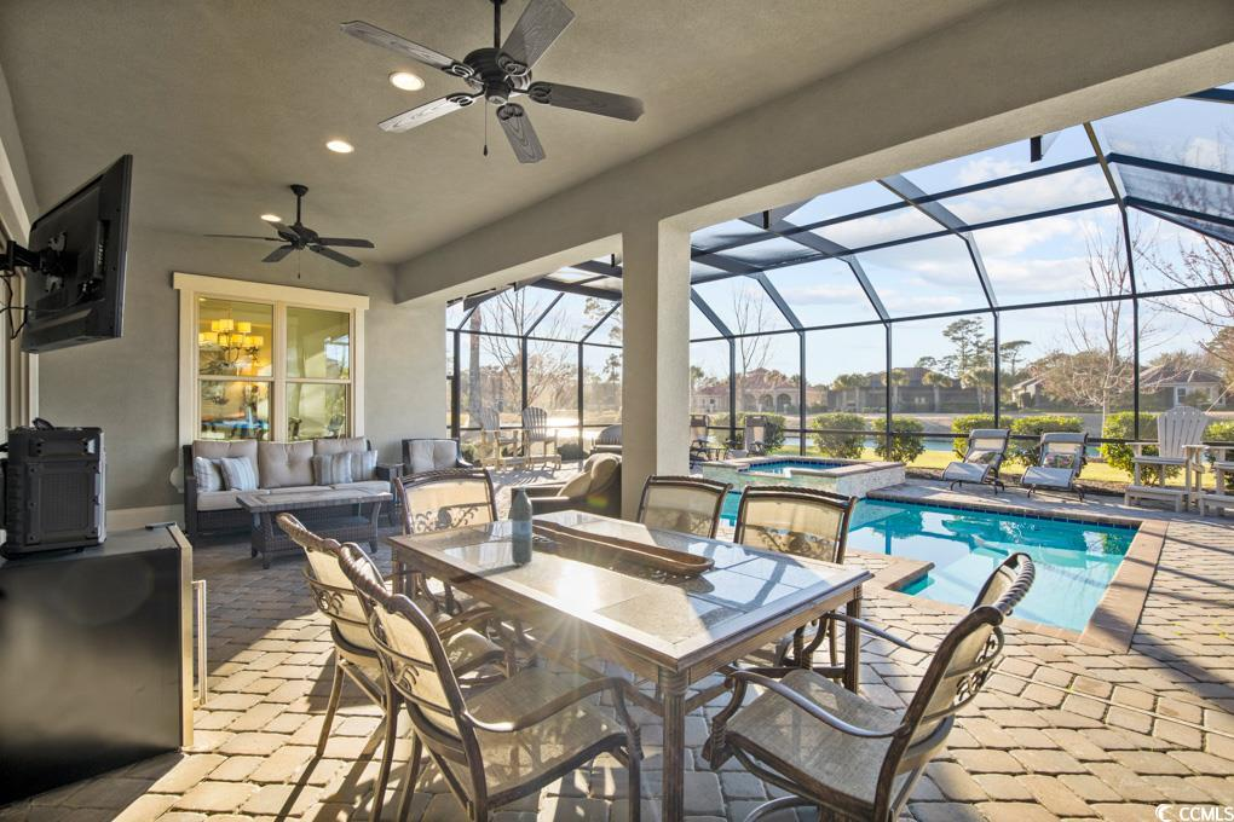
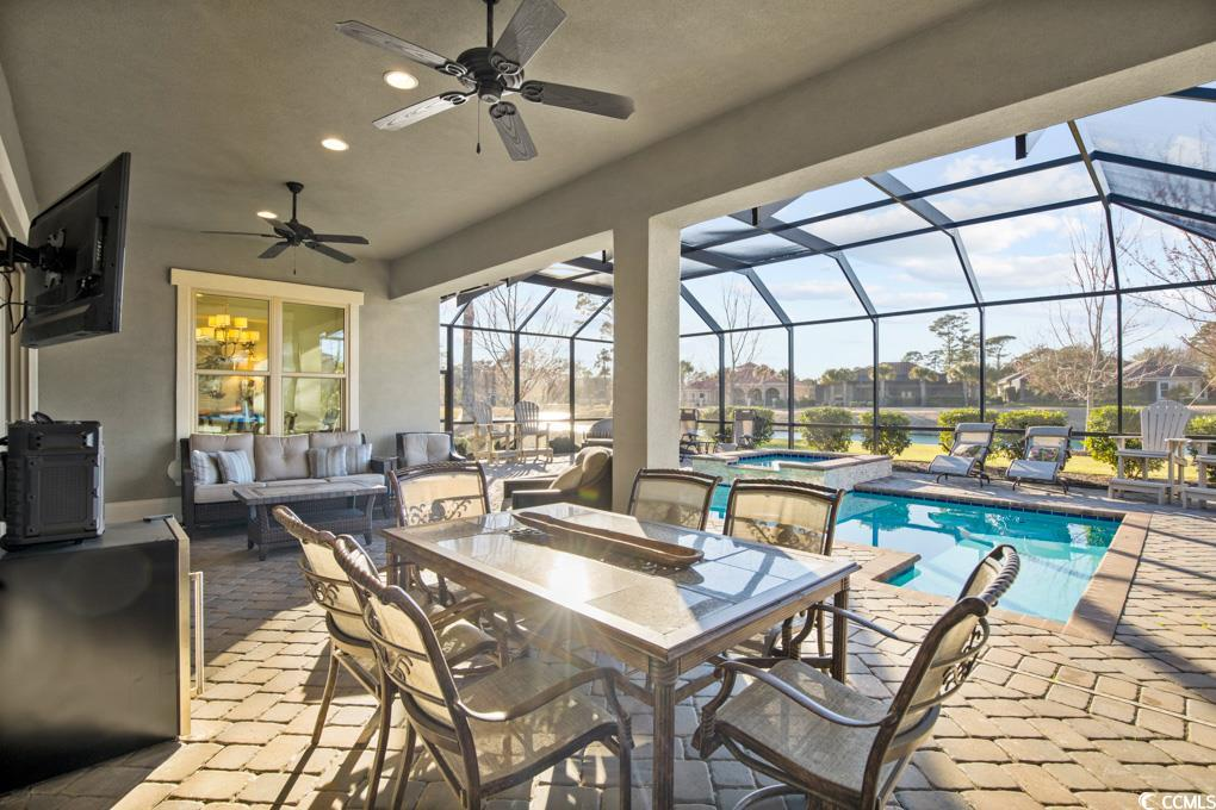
- water bottle (521, 525)
